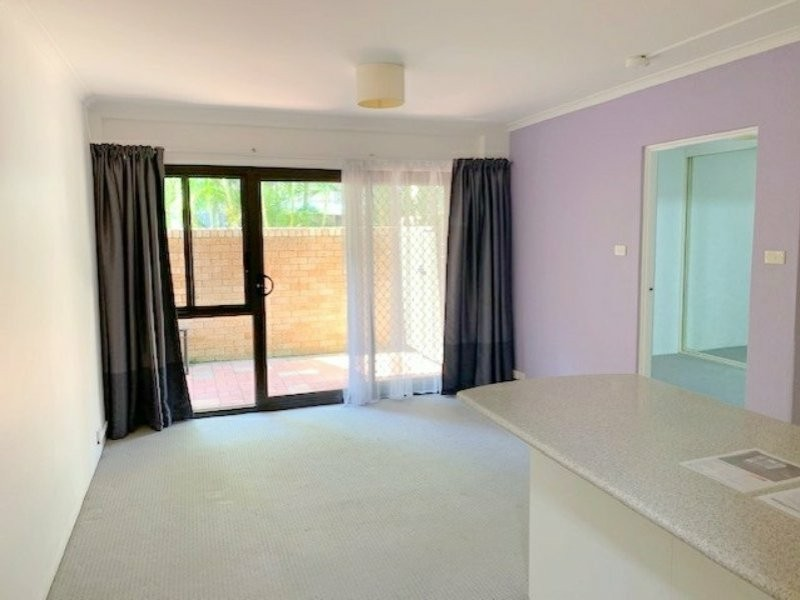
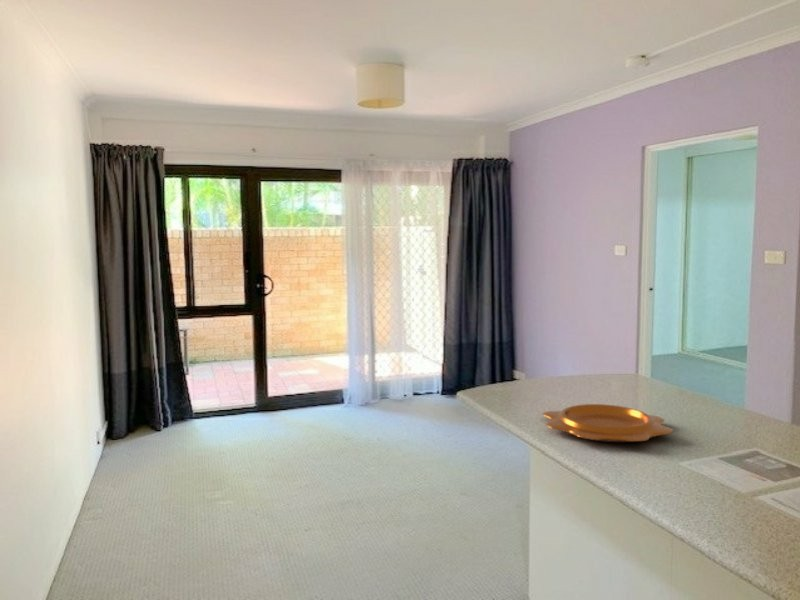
+ decorative bowl (604, 421)
